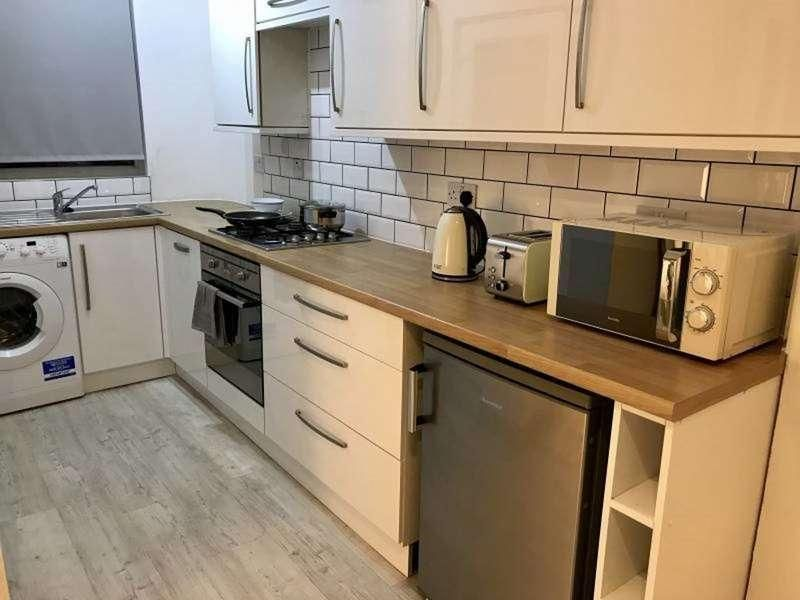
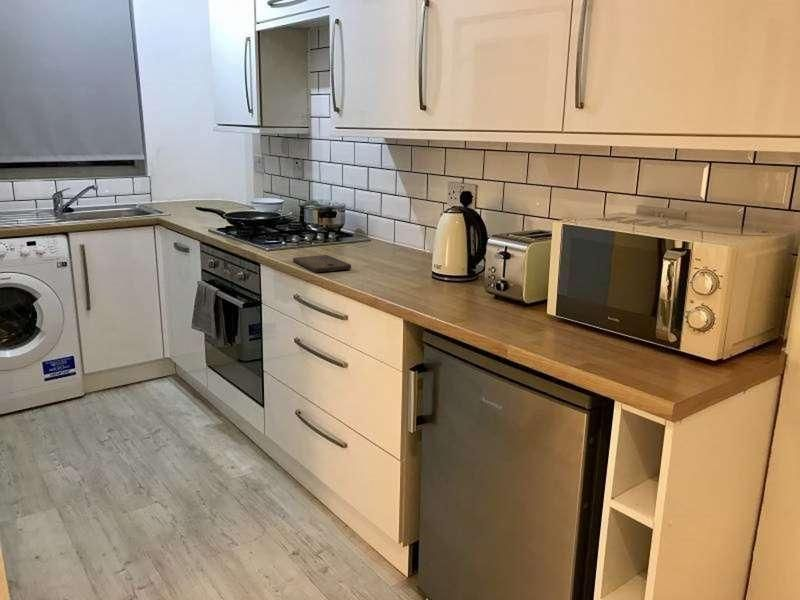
+ cutting board (321, 263)
